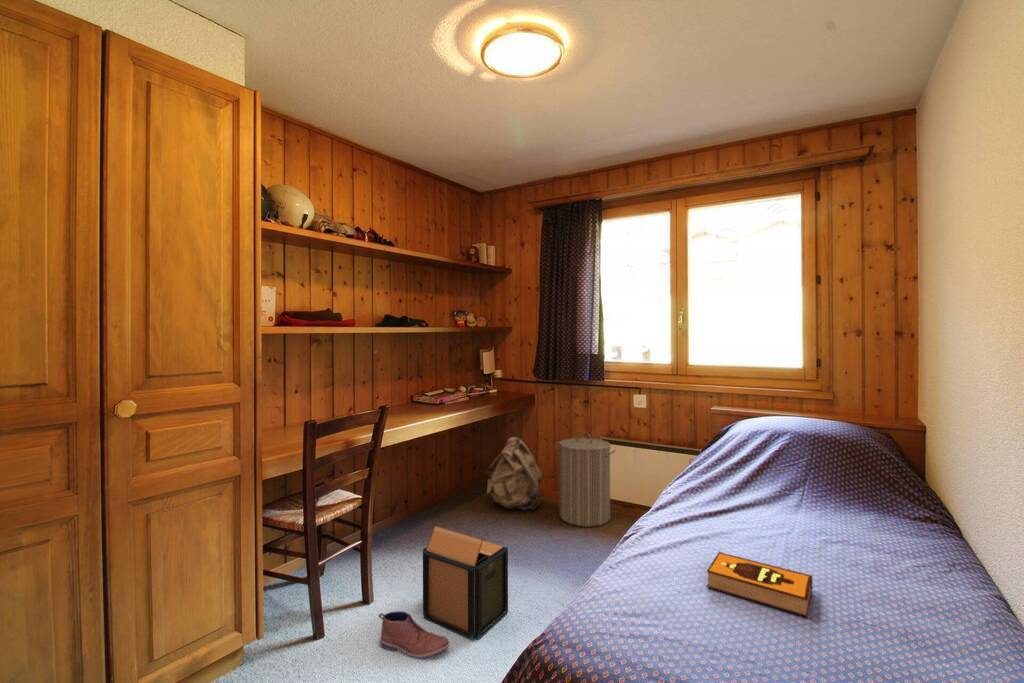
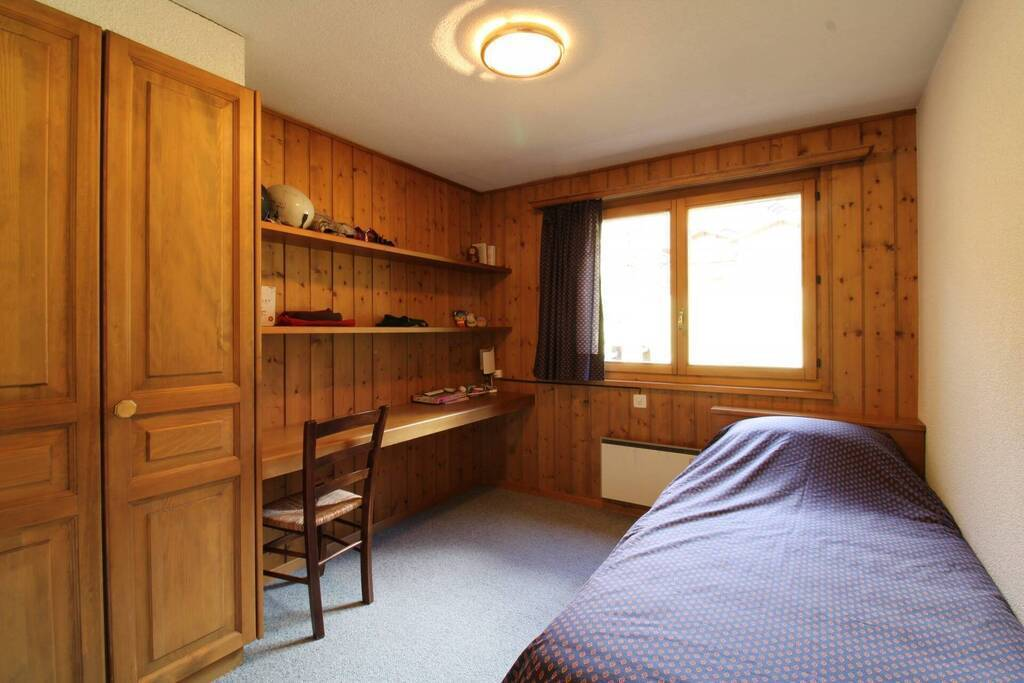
- cardboard box (464, 571)
- backpack (518, 469)
- hardback book (759, 579)
- laundry hamper (584, 474)
- shoe (412, 633)
